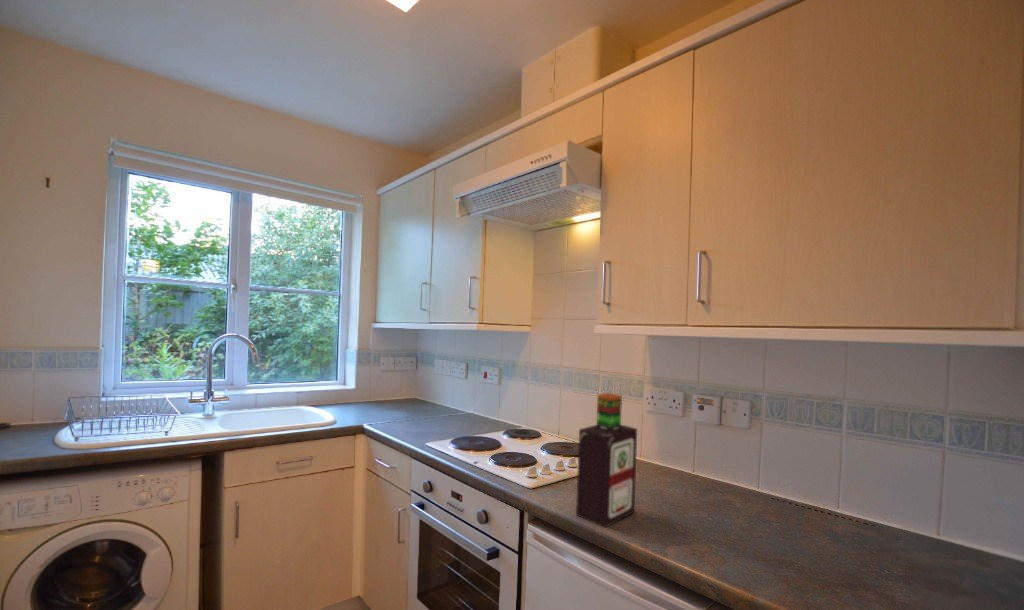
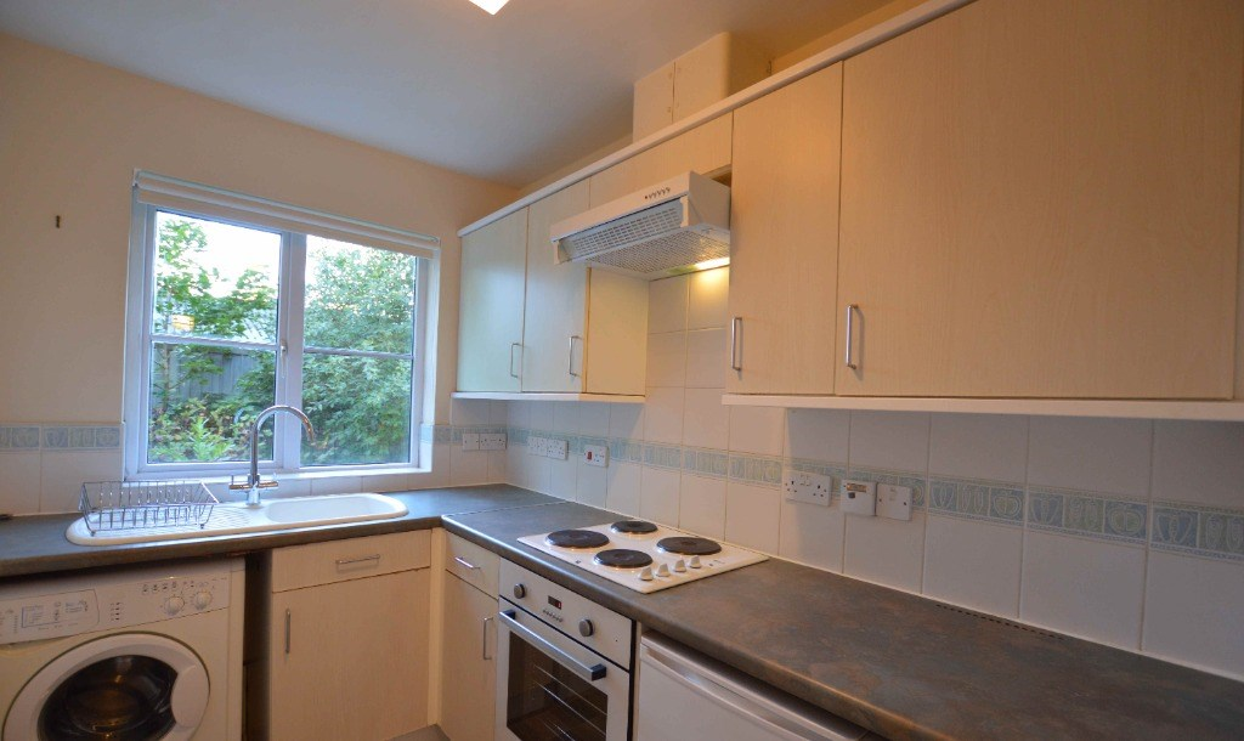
- bottle (607, 454)
